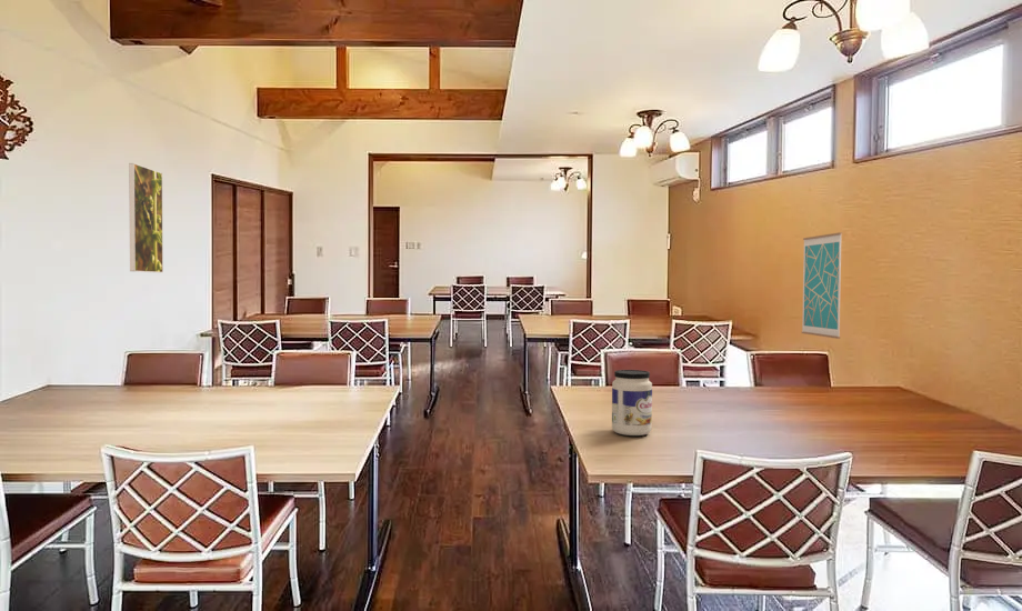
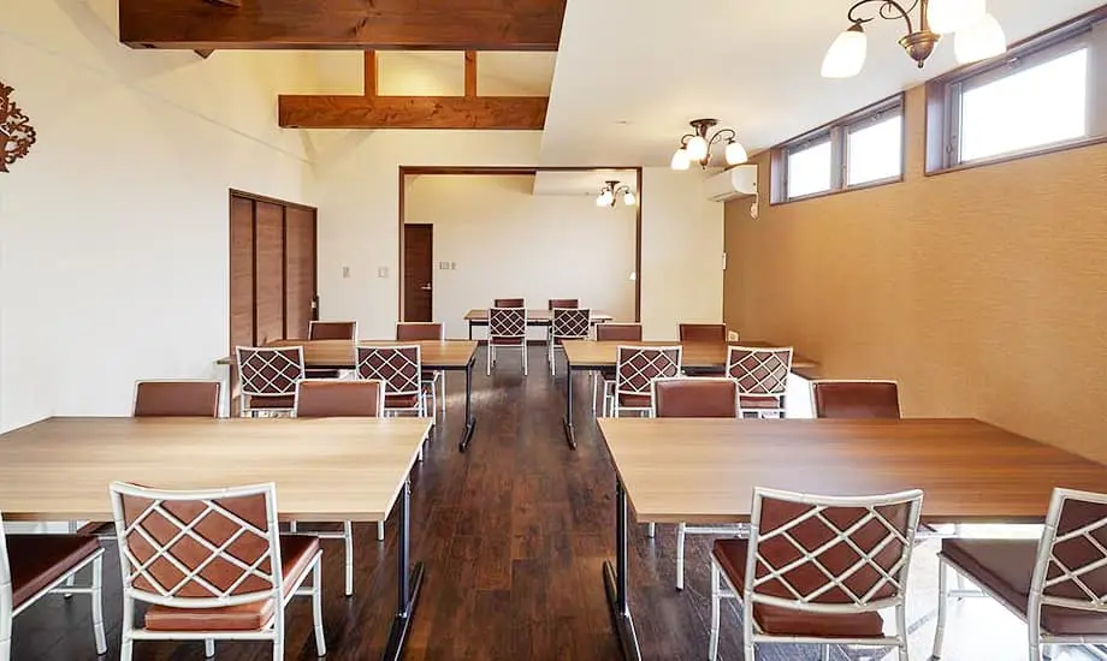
- wall art (820, 286)
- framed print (147, 220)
- jar (631, 402)
